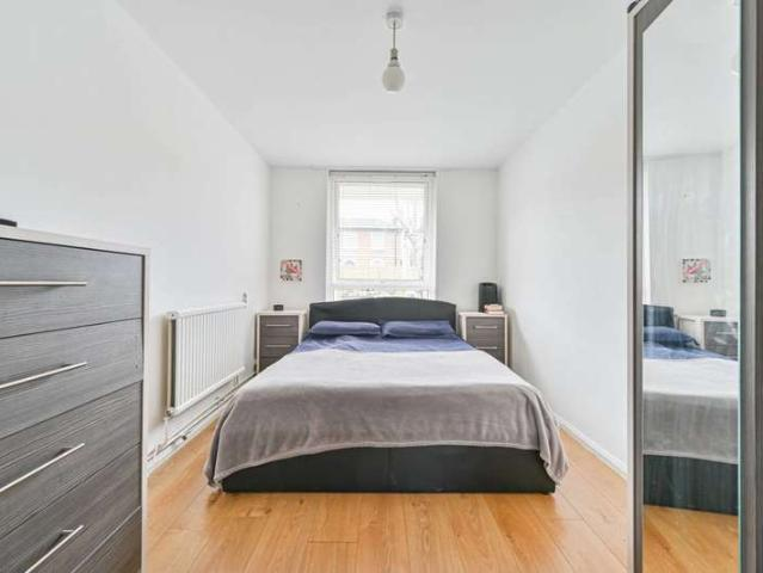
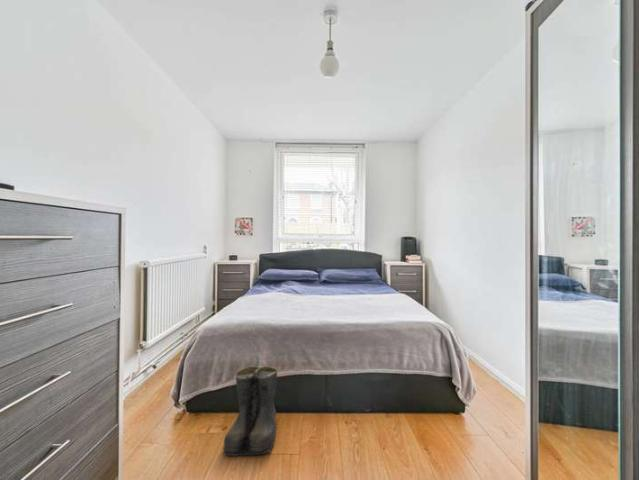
+ boots (252, 406)
